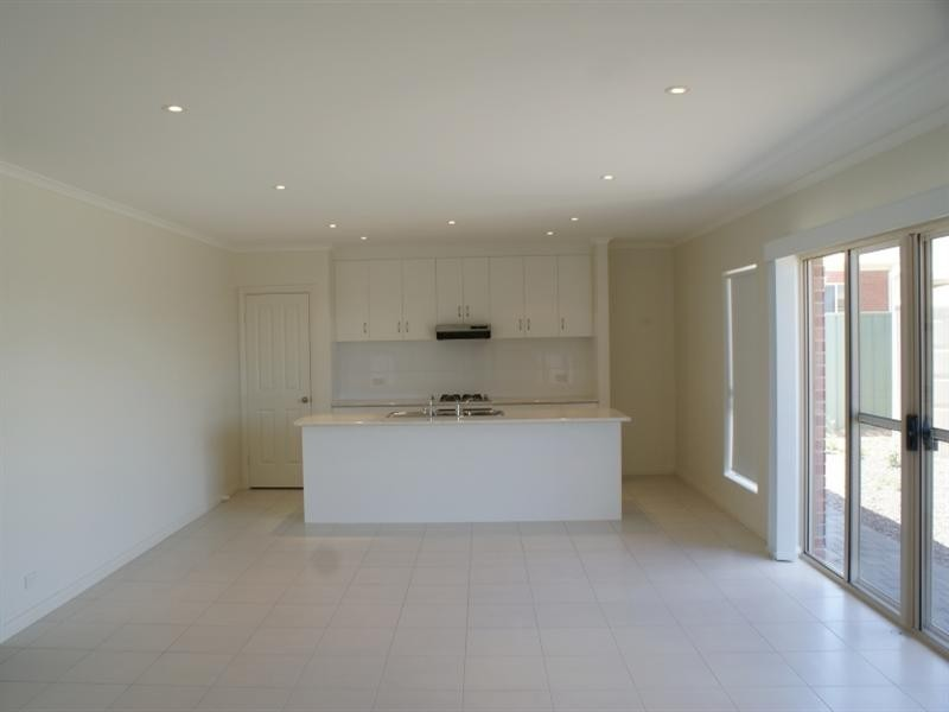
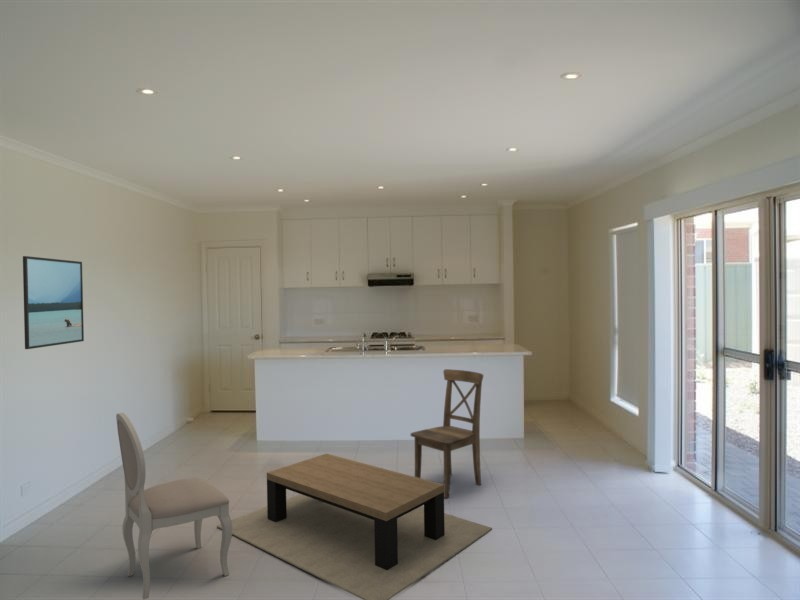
+ dining chair (178, 488)
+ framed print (55, 302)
+ dining chair (448, 429)
+ coffee table (352, 503)
